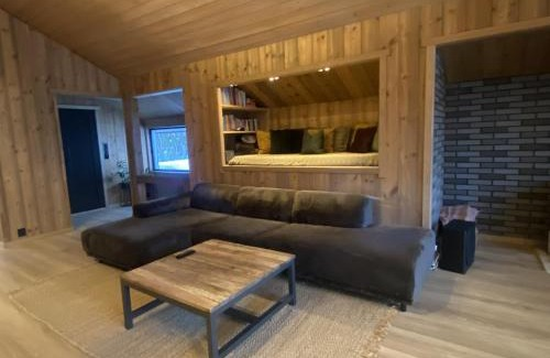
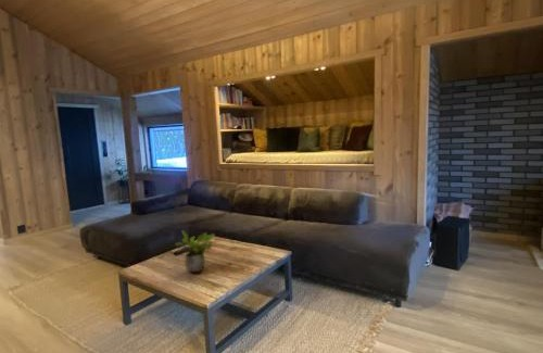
+ potted plant (197, 251)
